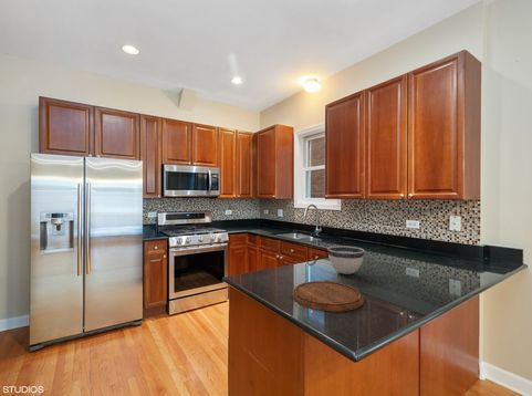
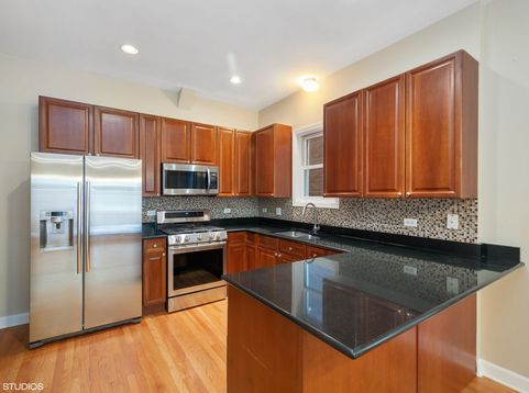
- cutting board (326, 293)
- bowl (345, 261)
